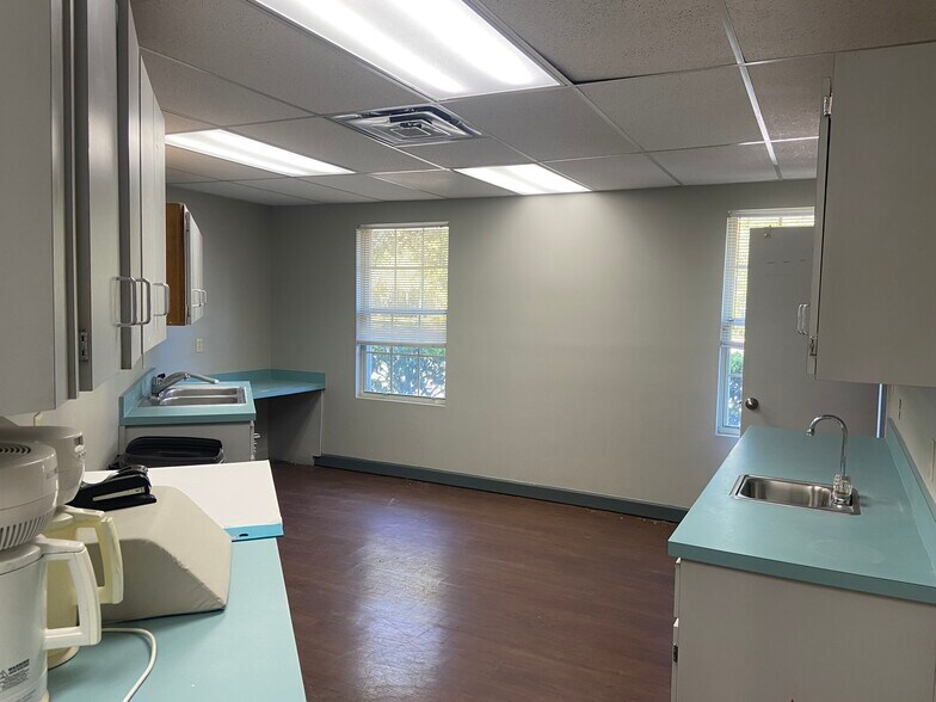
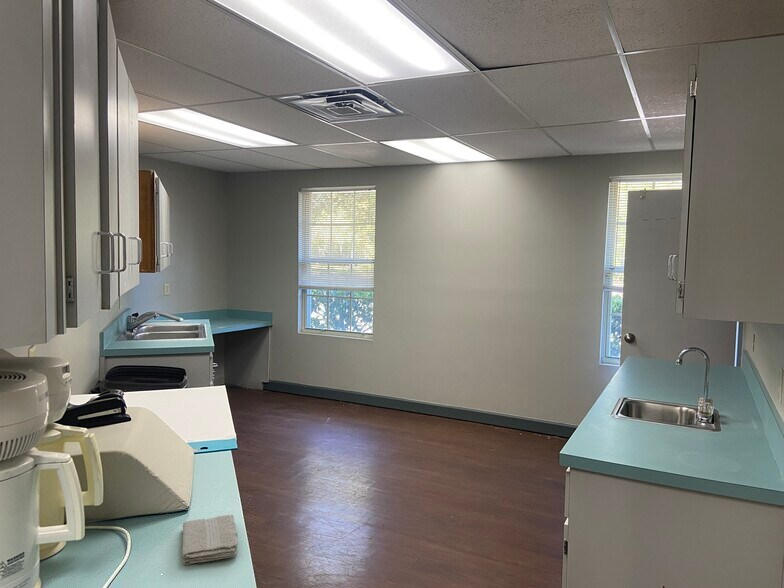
+ washcloth (209, 536)
